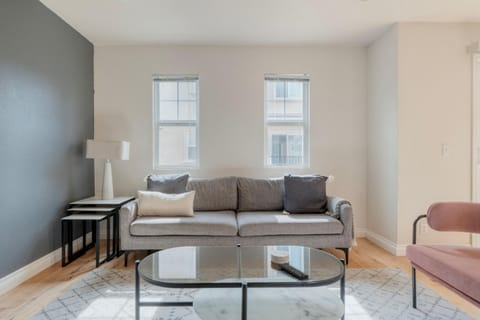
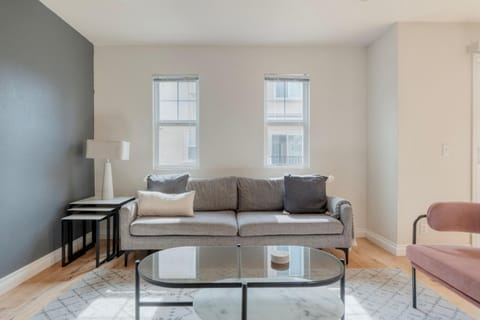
- remote control (292, 270)
